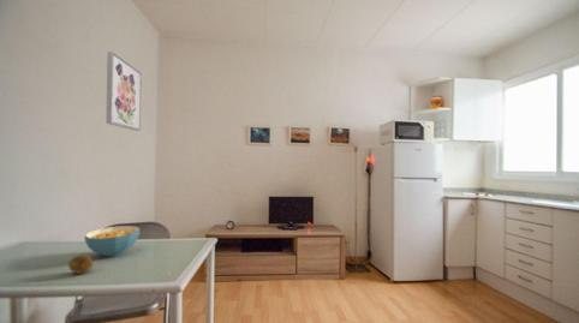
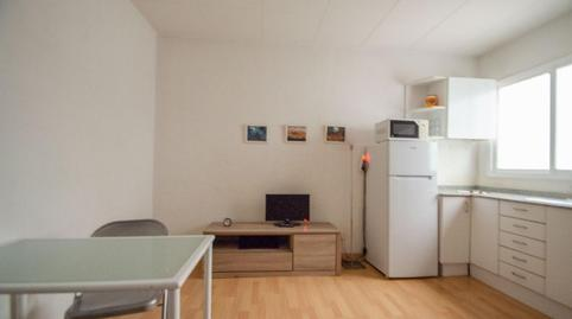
- fruit (80, 263)
- wall art (125, 95)
- cereal bowl (113, 243)
